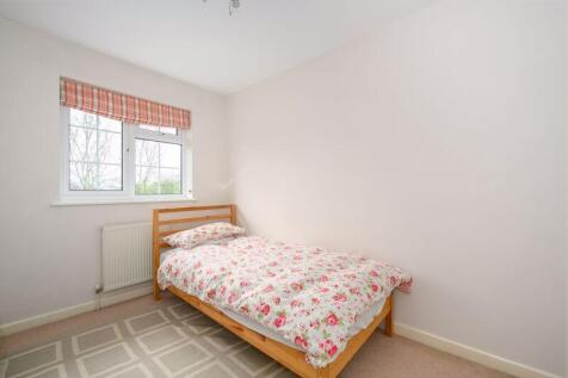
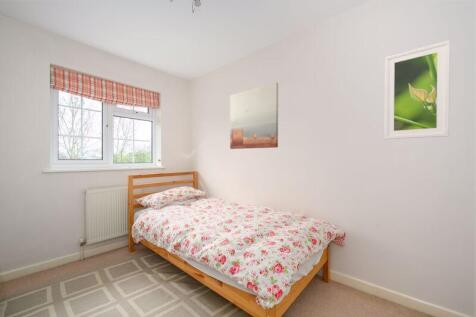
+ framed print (414, 93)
+ wall art (252, 119)
